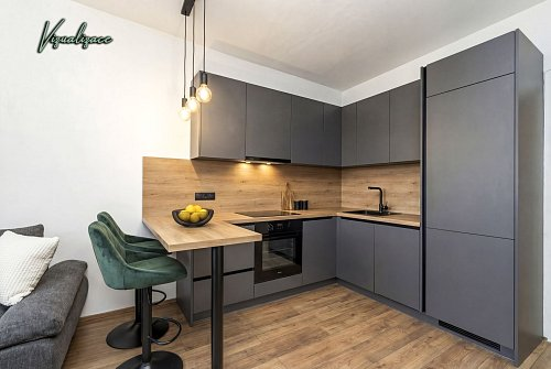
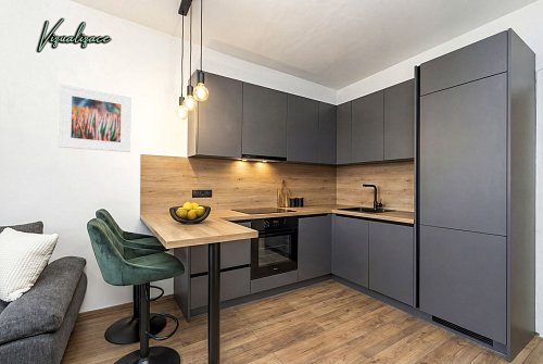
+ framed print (97, 120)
